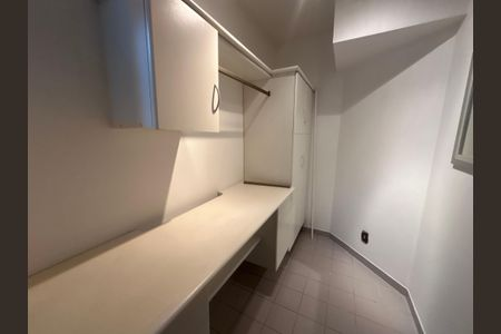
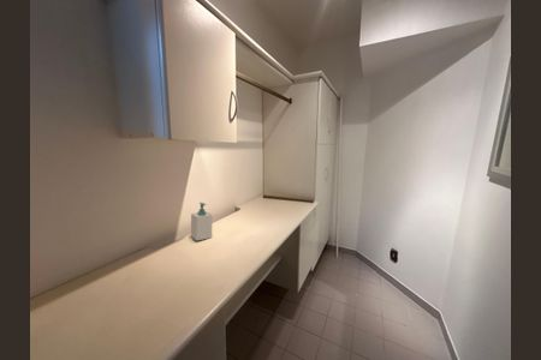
+ soap bottle (201, 220)
